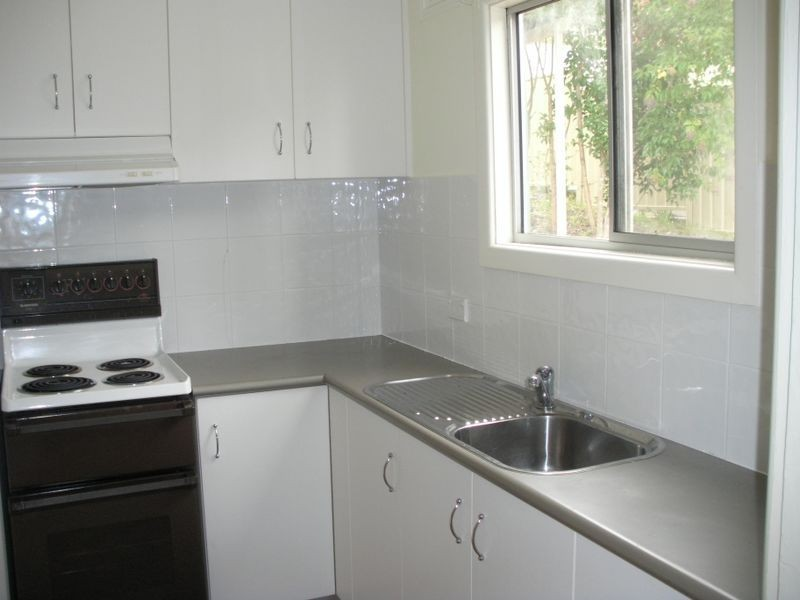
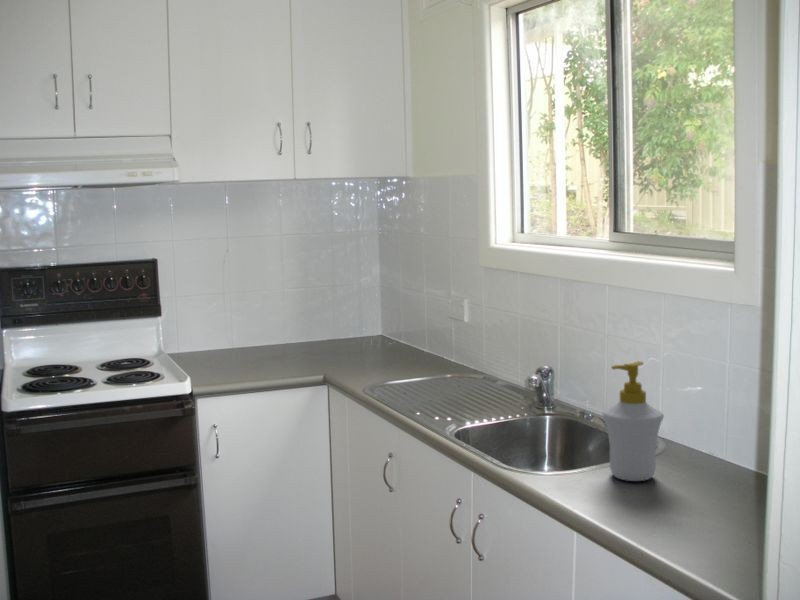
+ soap bottle (632, 419)
